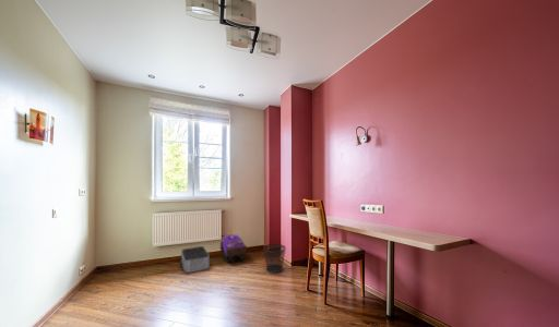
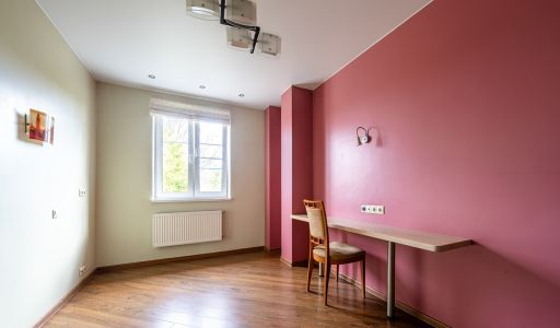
- wastebasket (274, 258)
- backpack (233, 247)
- storage bin (194, 258)
